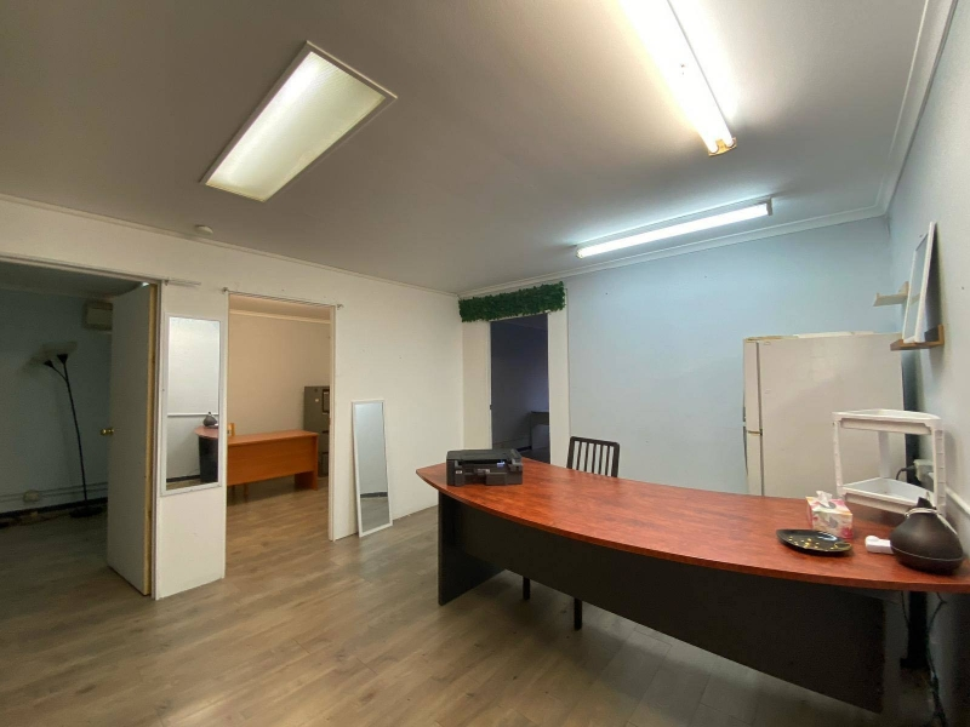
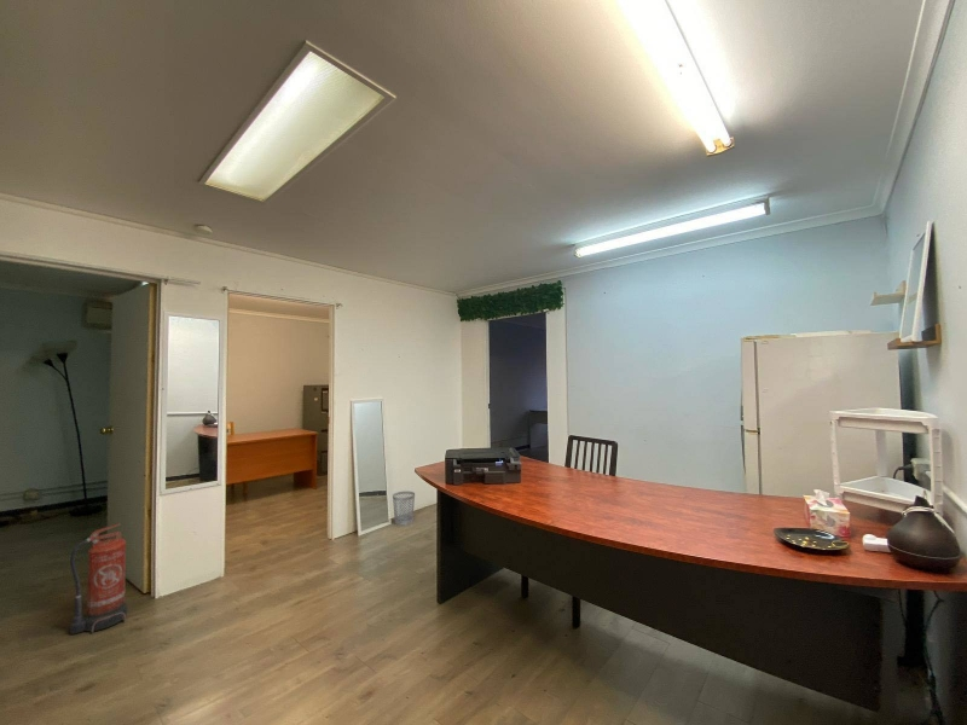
+ wastebasket (404, 507)
+ fire extinguisher (99, 575)
